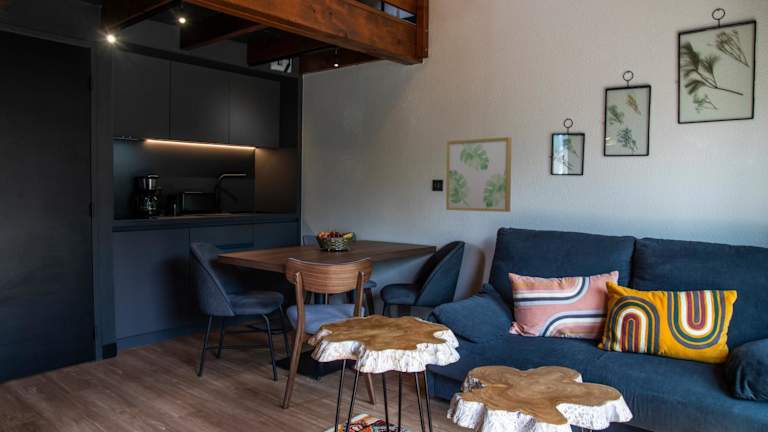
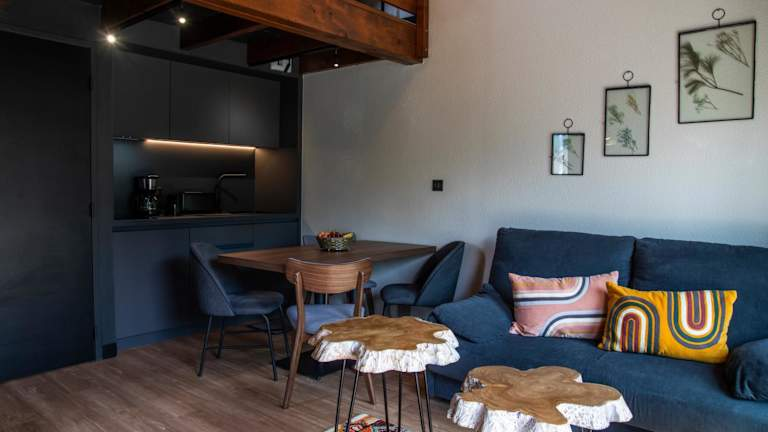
- wall art (477, 175)
